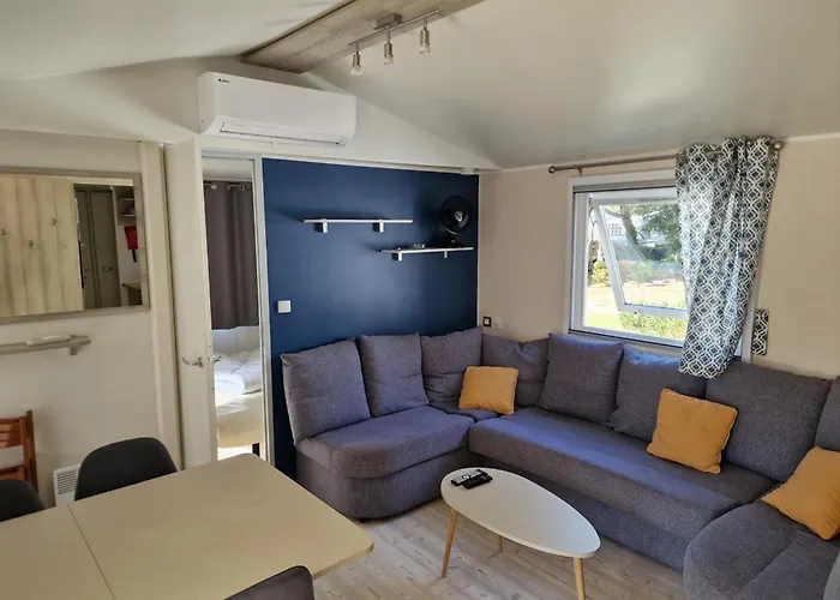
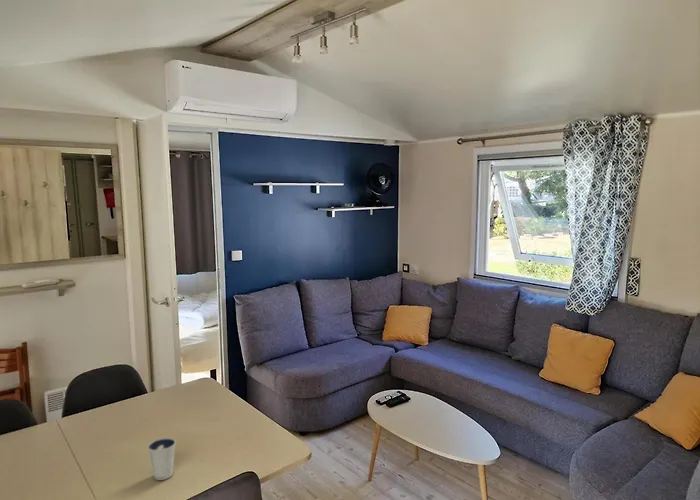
+ dixie cup (162, 459)
